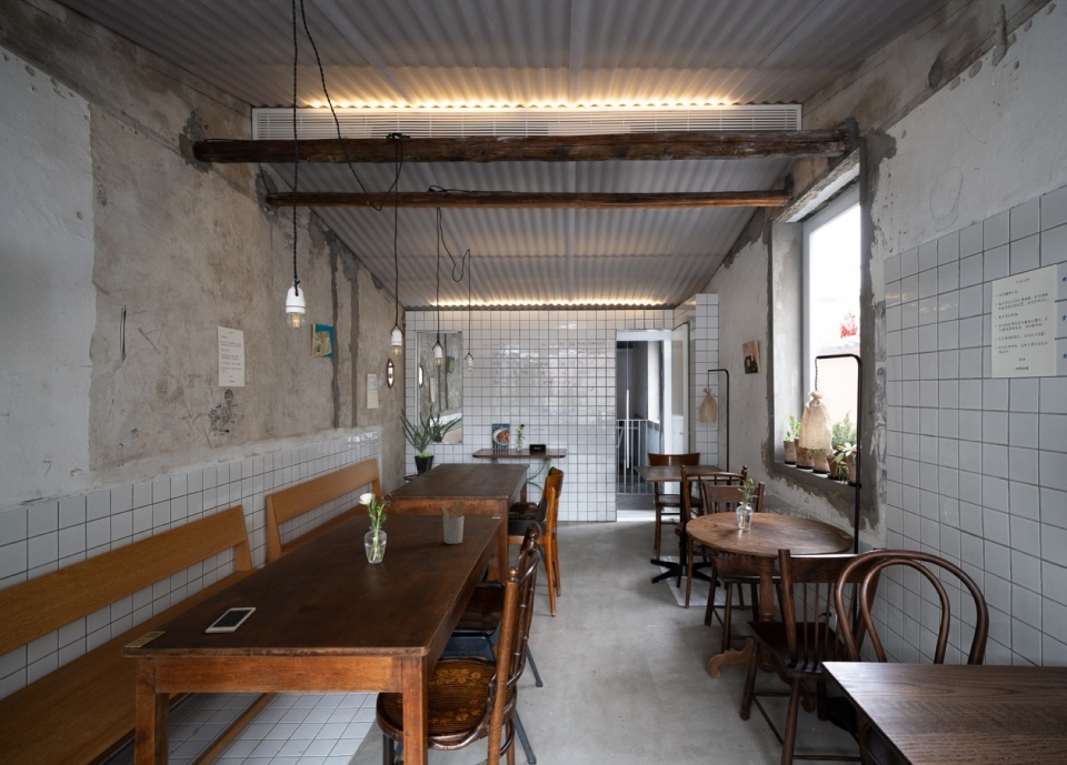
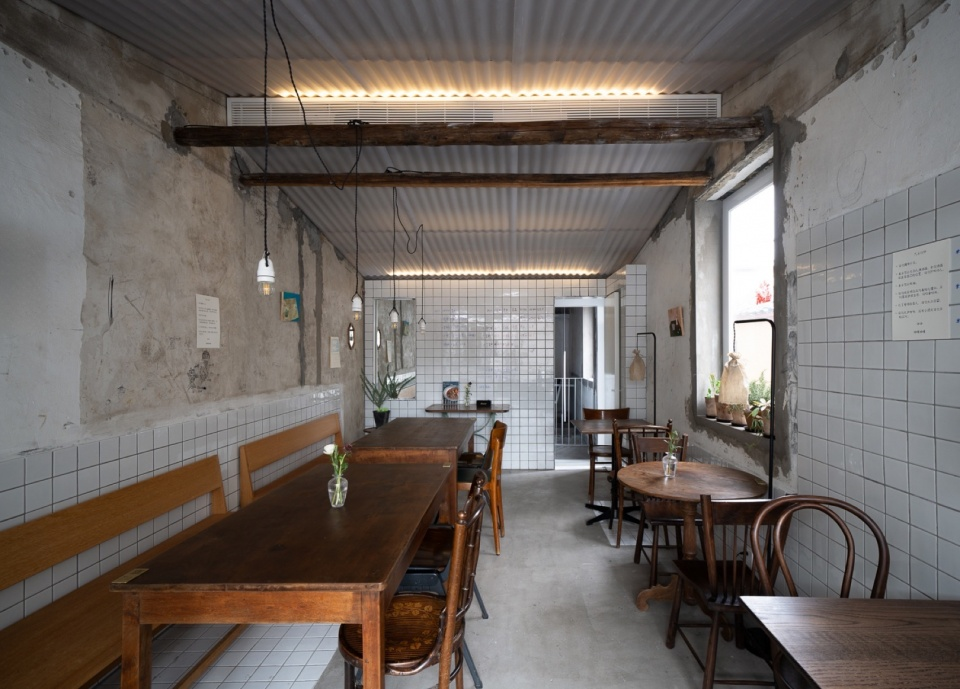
- cell phone (231, 620)
- utensil holder (455, 521)
